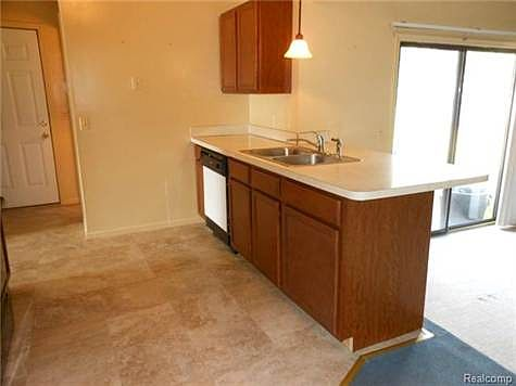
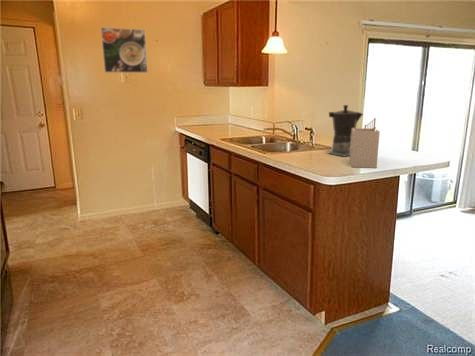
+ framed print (124, 50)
+ utensil holder (364, 141)
+ coffee maker (343, 129)
